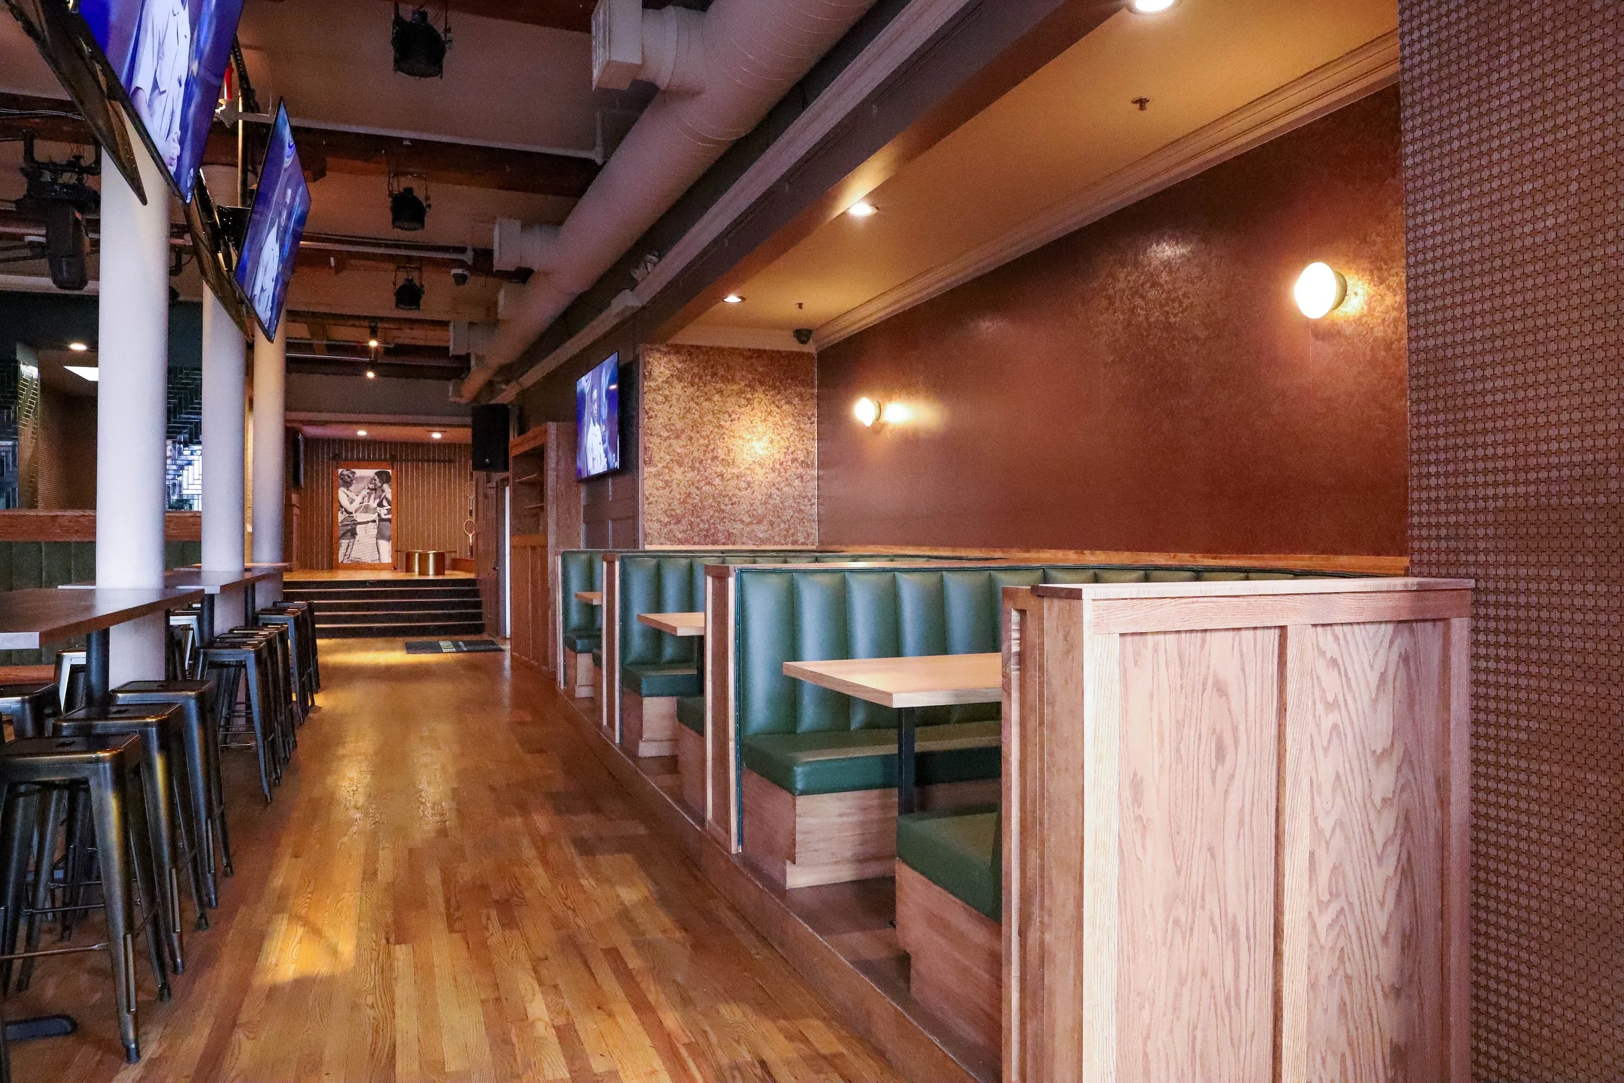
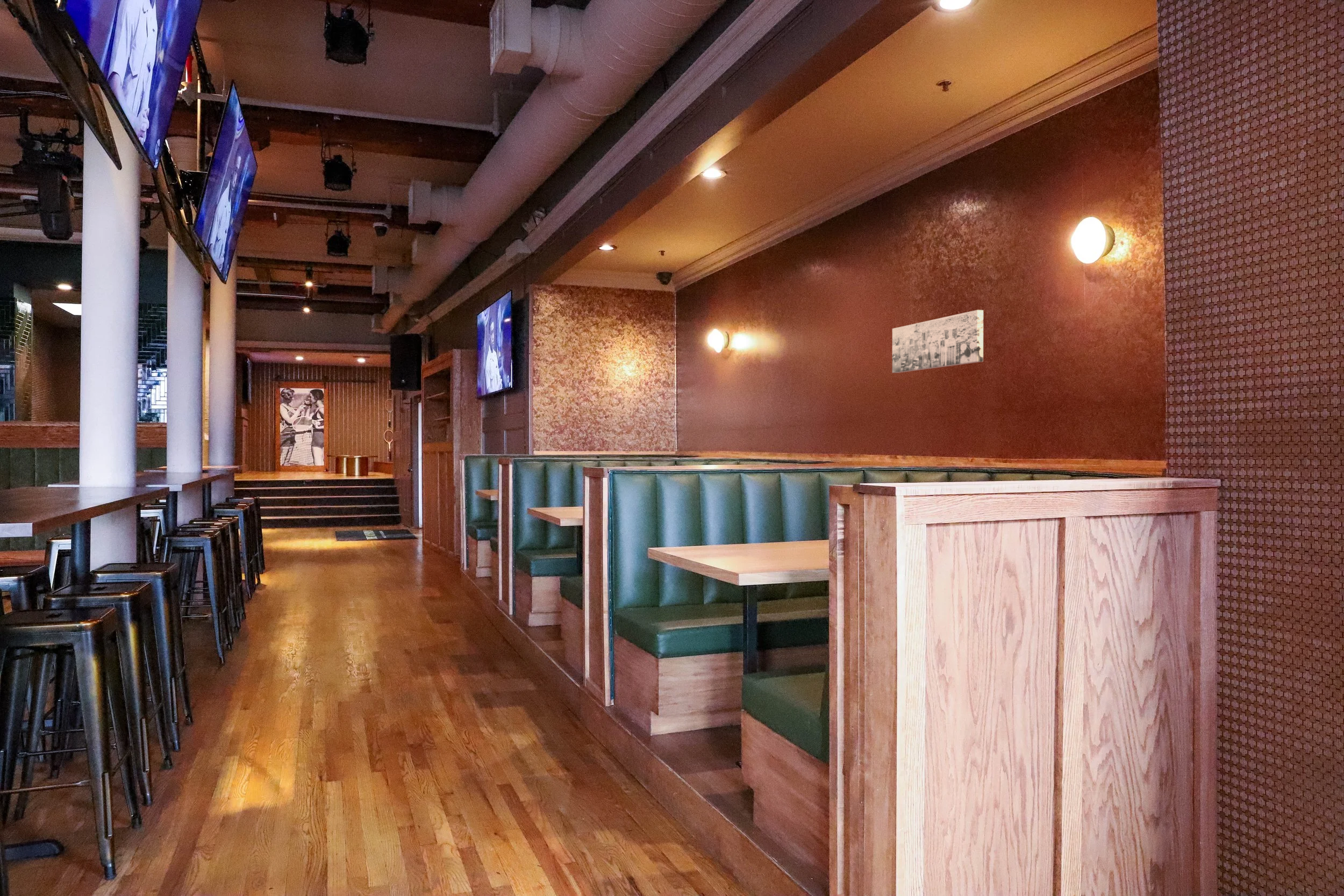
+ wall art (934, 343)
